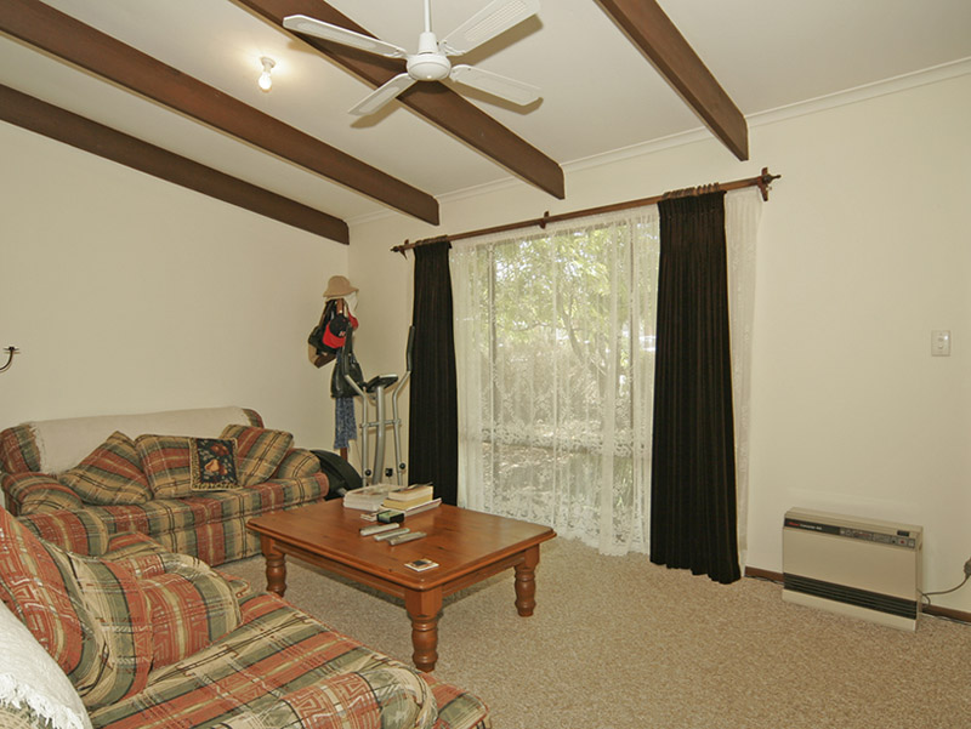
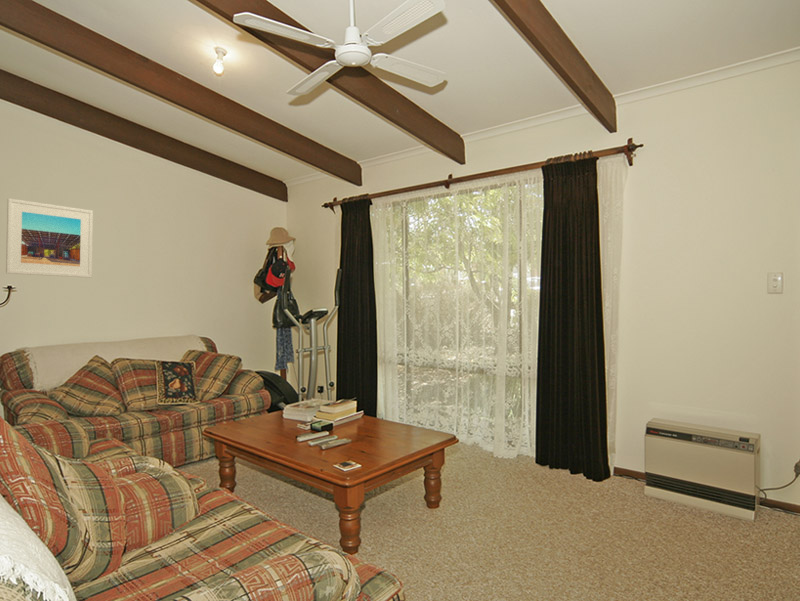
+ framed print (51, 240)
